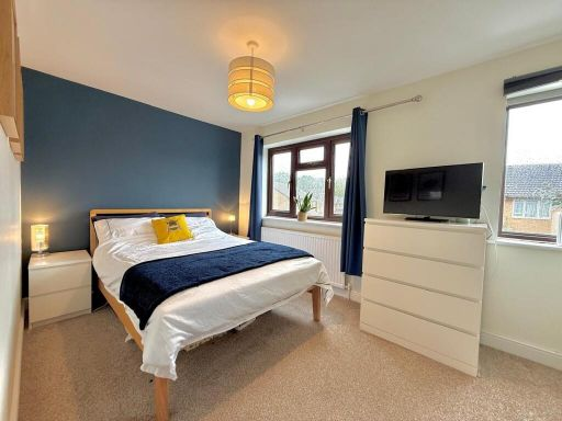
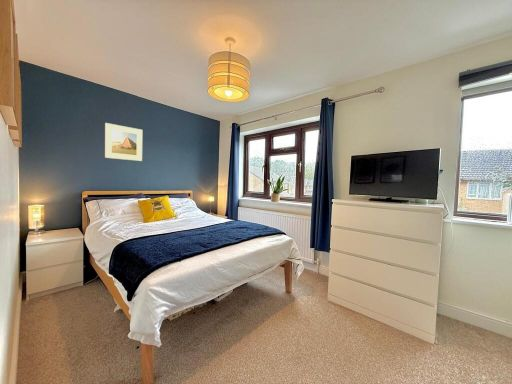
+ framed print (124, 143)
